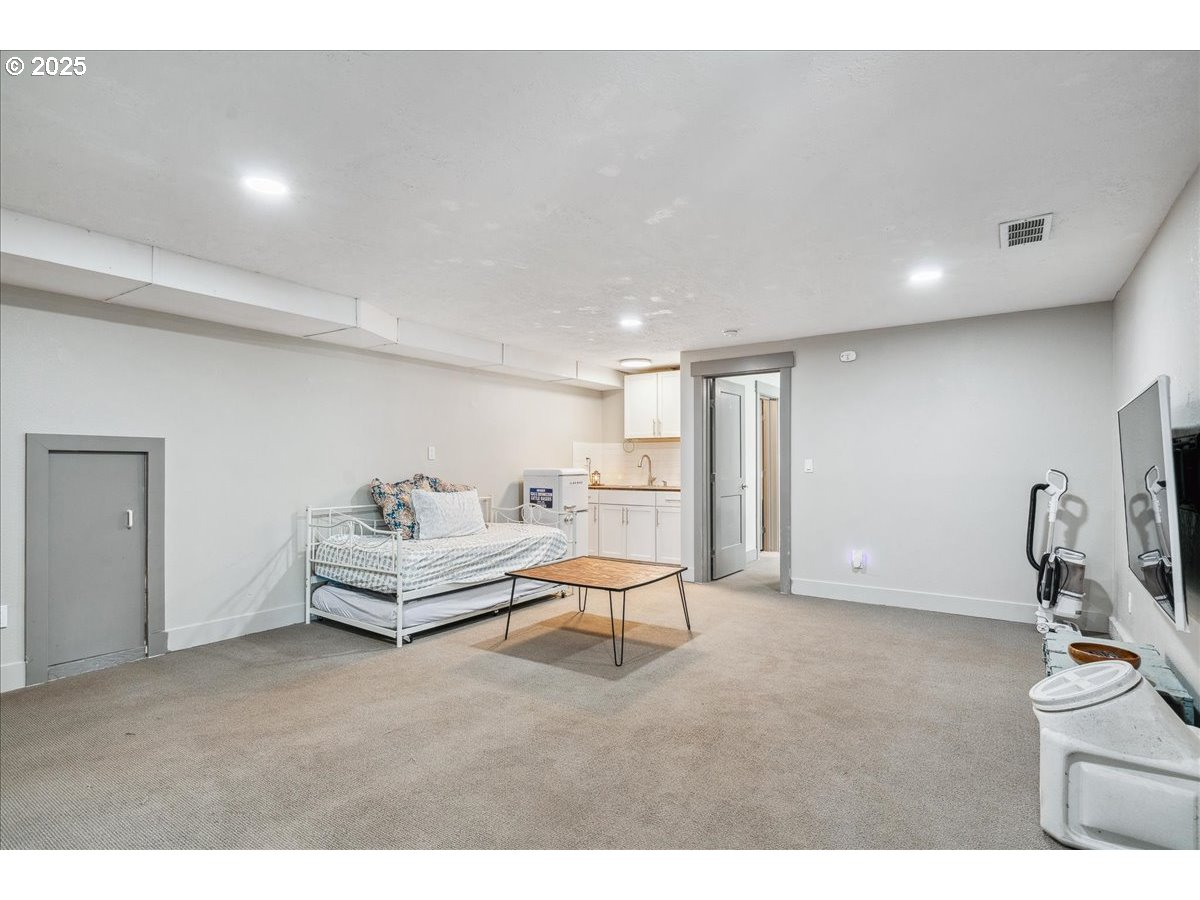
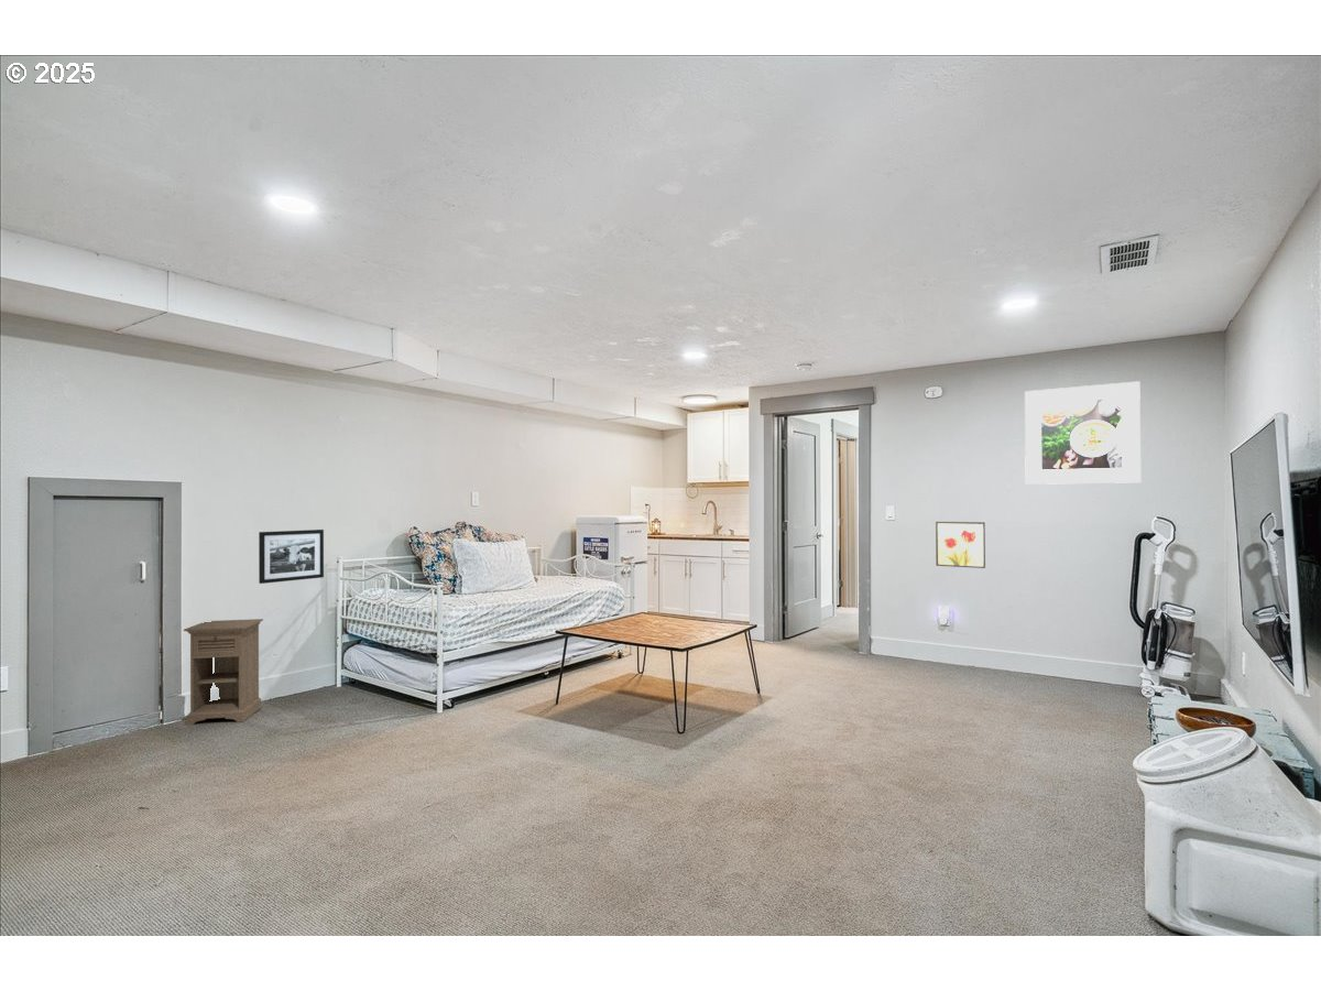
+ wall art (960, 544)
+ picture frame (292, 555)
+ nightstand (225, 669)
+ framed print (1080, 435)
